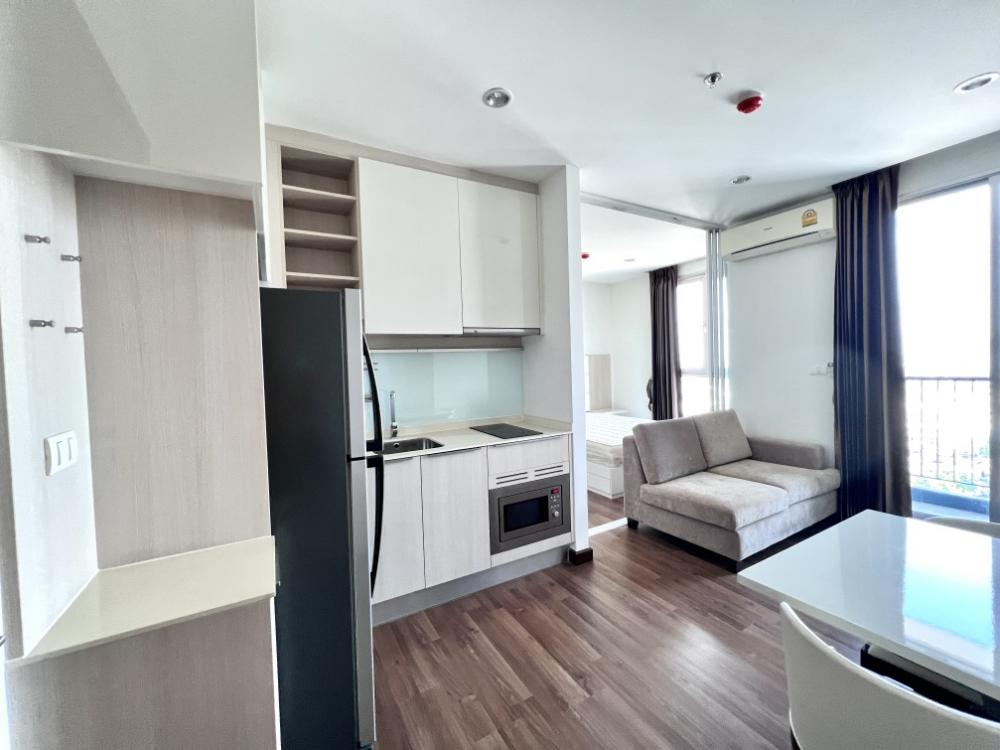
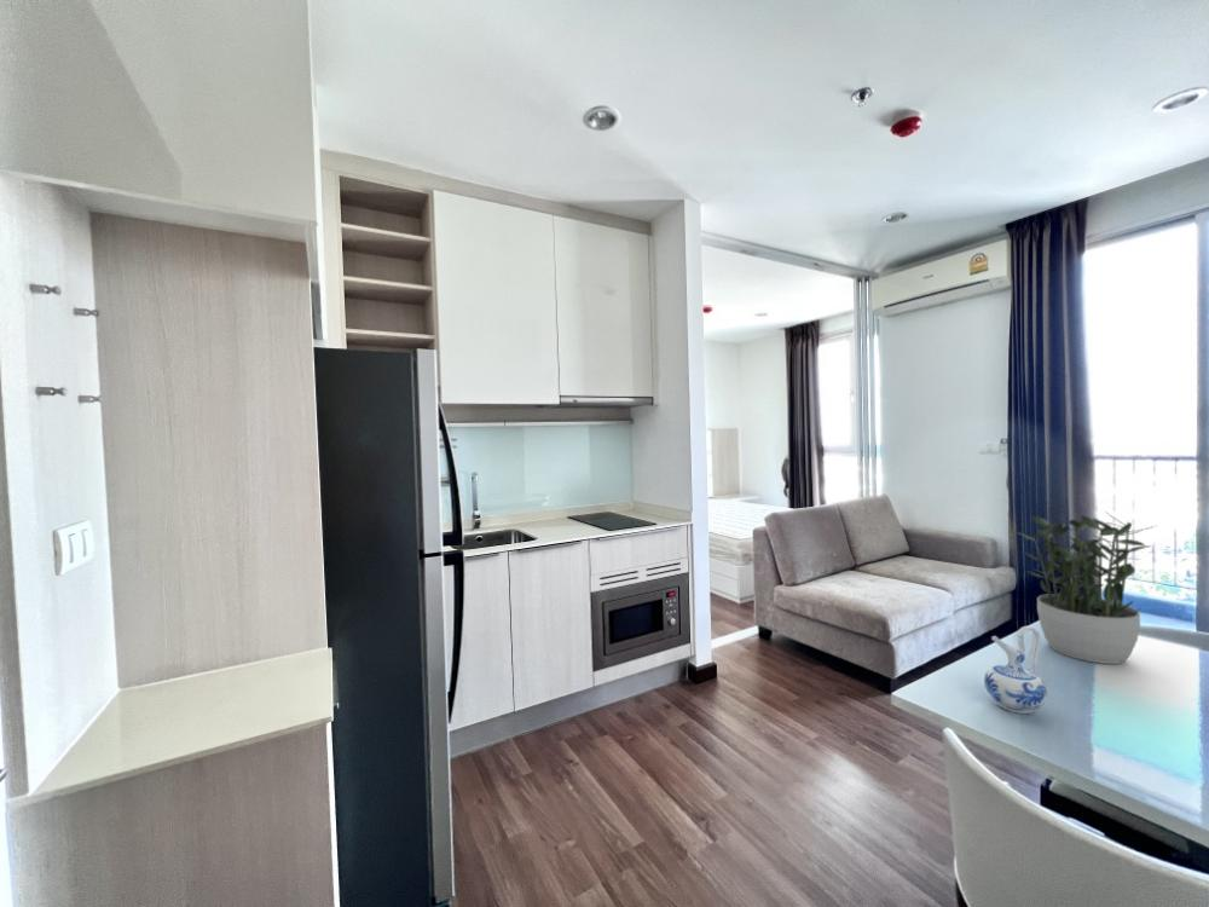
+ ceramic pitcher (1013, 666)
+ potted plant (1083, 580)
